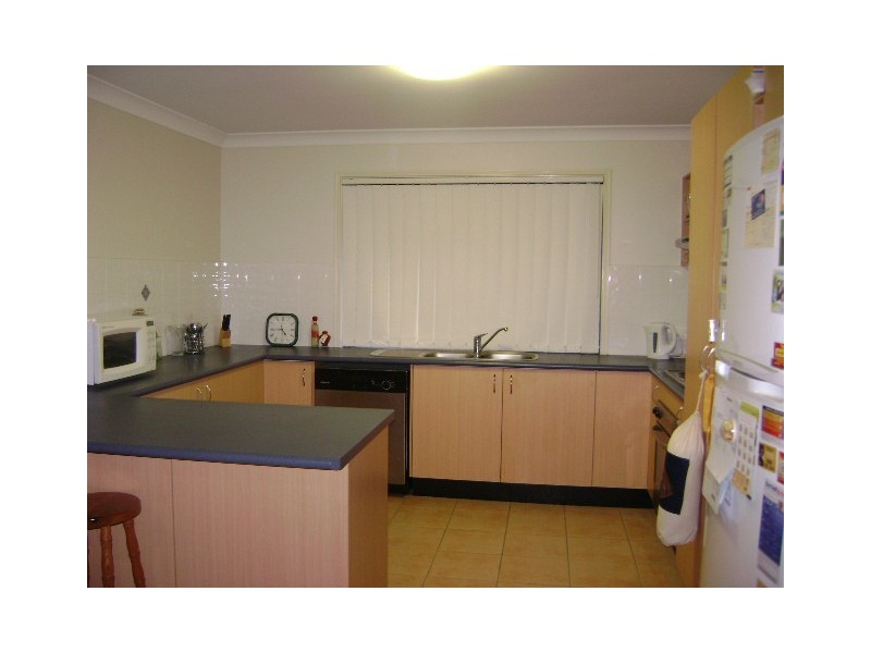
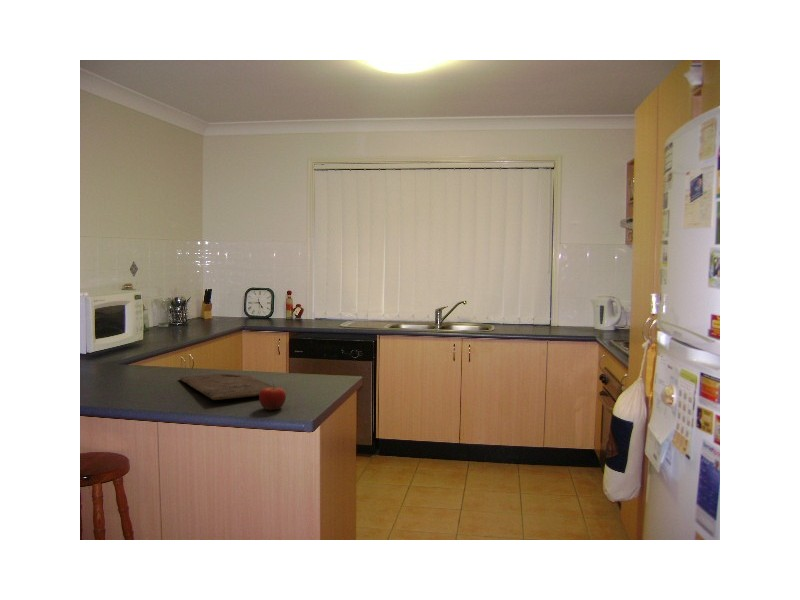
+ fruit (272, 396)
+ cutting board (228, 384)
